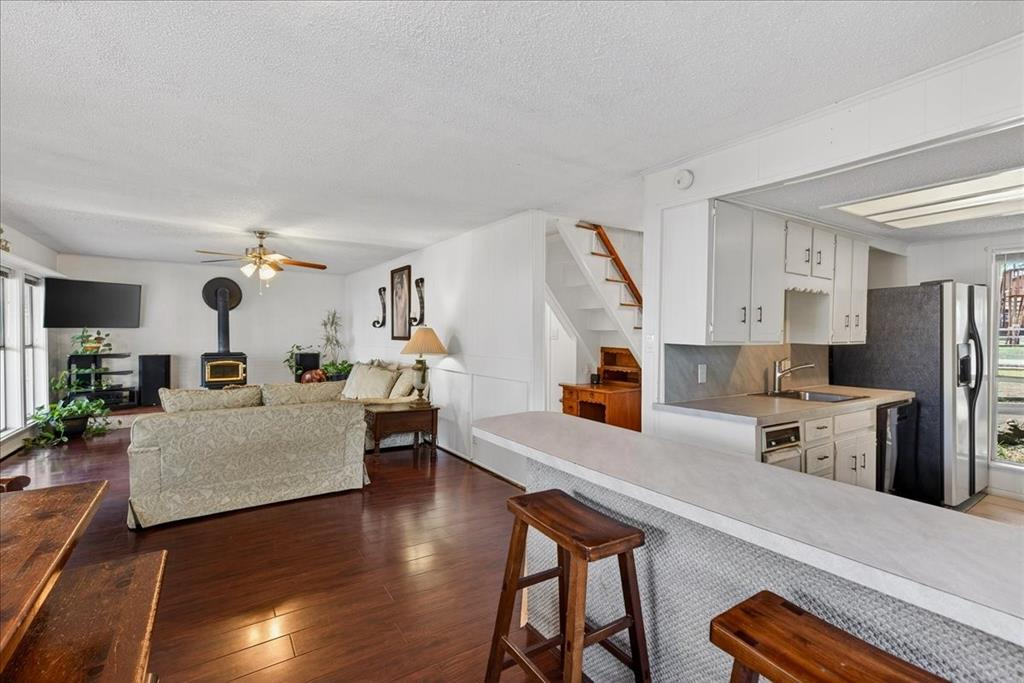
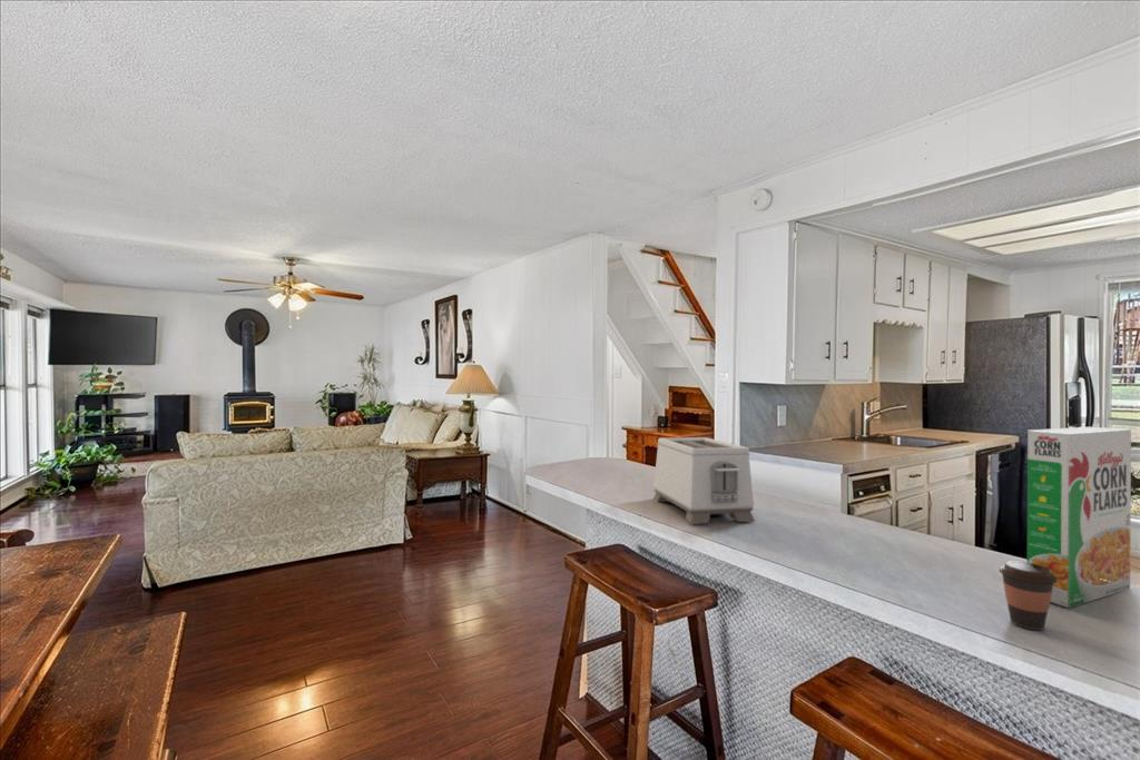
+ toaster (701, 476)
+ cereal box (1079, 510)
+ coffee cup (1026, 595)
